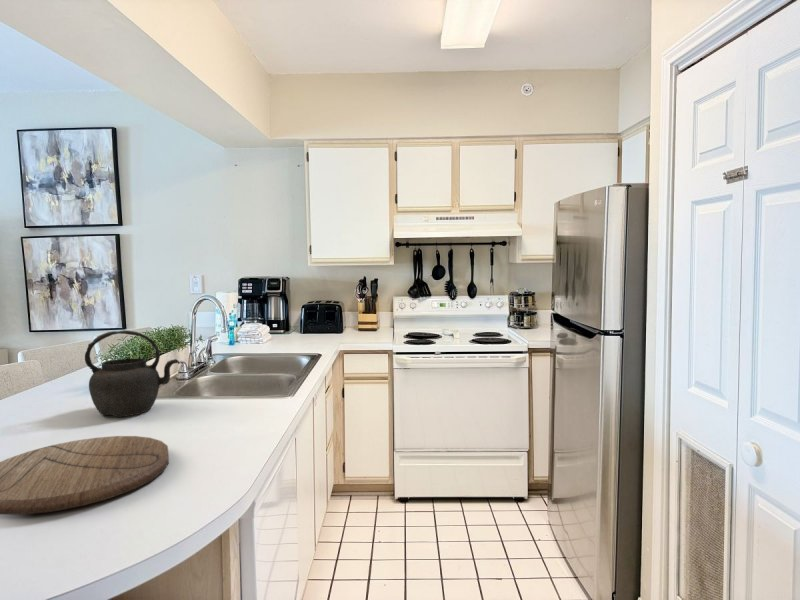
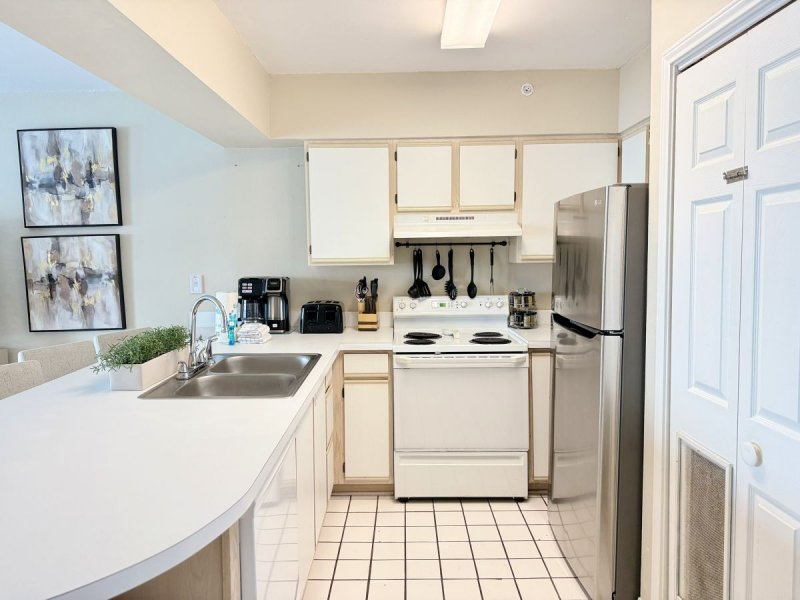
- kettle (133, 370)
- cutting board (78, 468)
